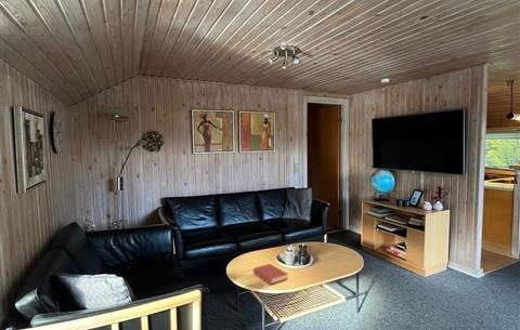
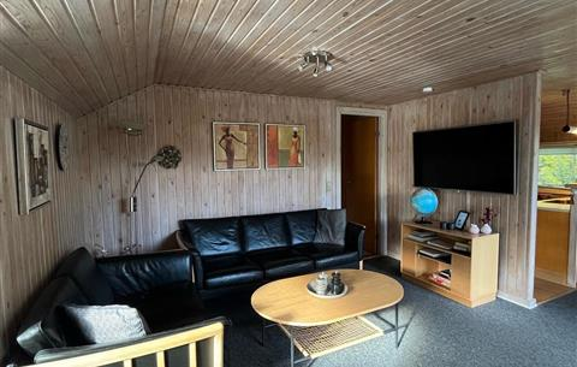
- book (270, 273)
